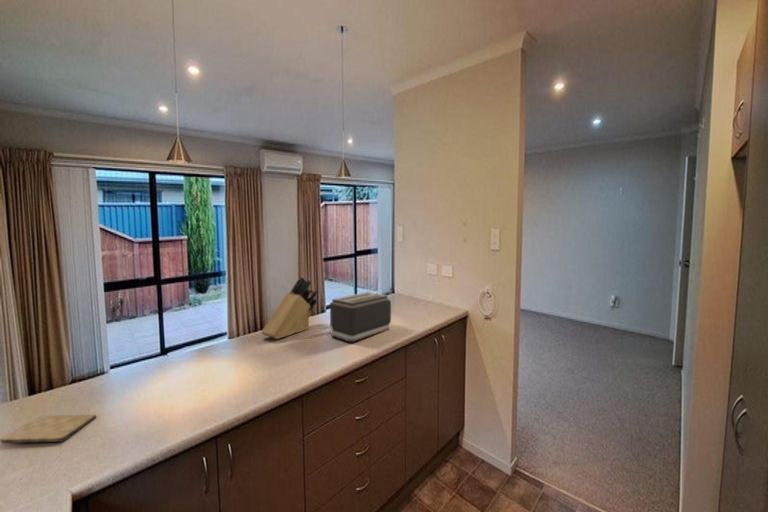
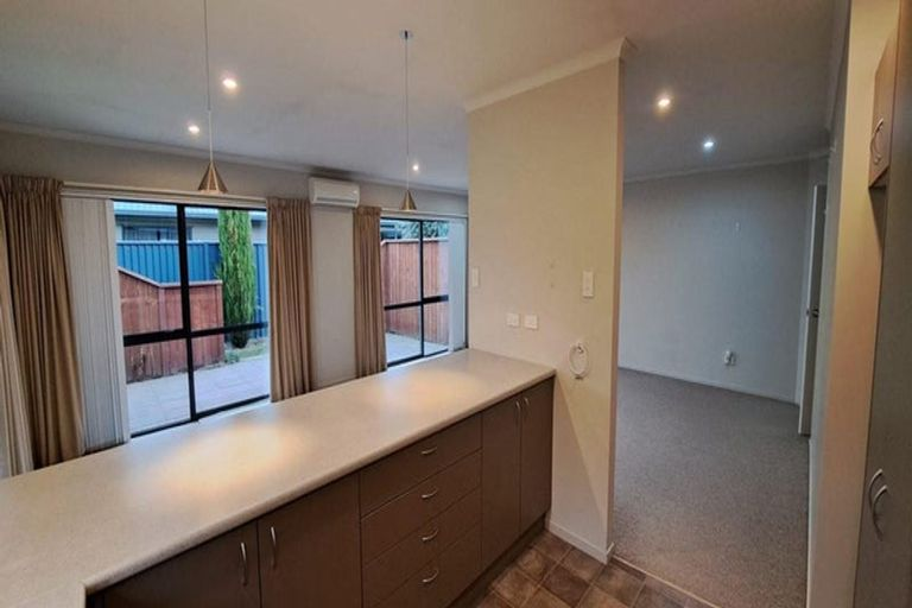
- toaster (362, 314)
- cutting board (51, 427)
- knife block (291, 305)
